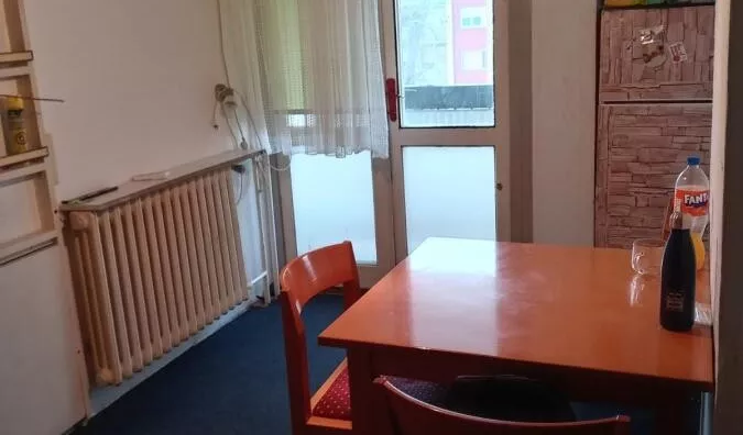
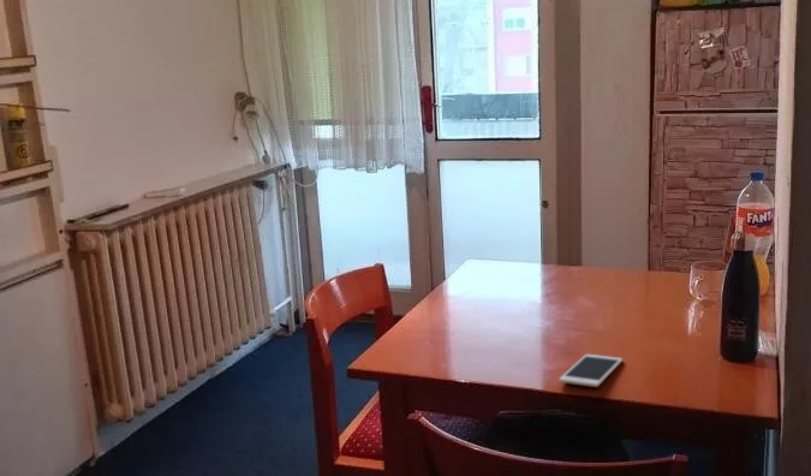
+ cell phone (591, 369)
